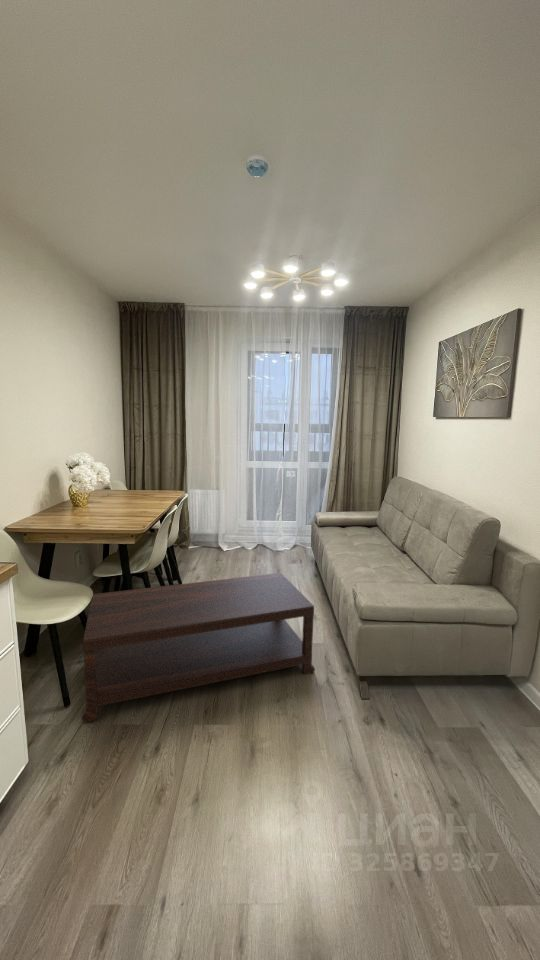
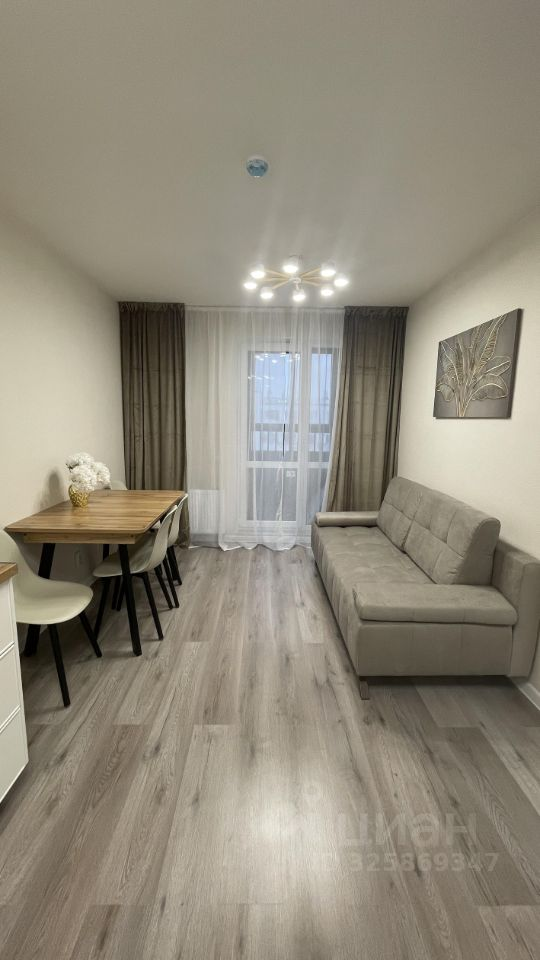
- coffee table (201, 633)
